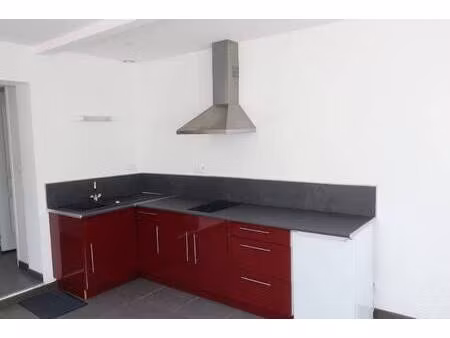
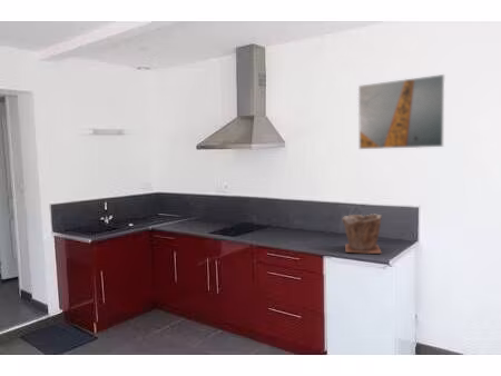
+ plant pot (362, 231)
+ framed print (399, 115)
